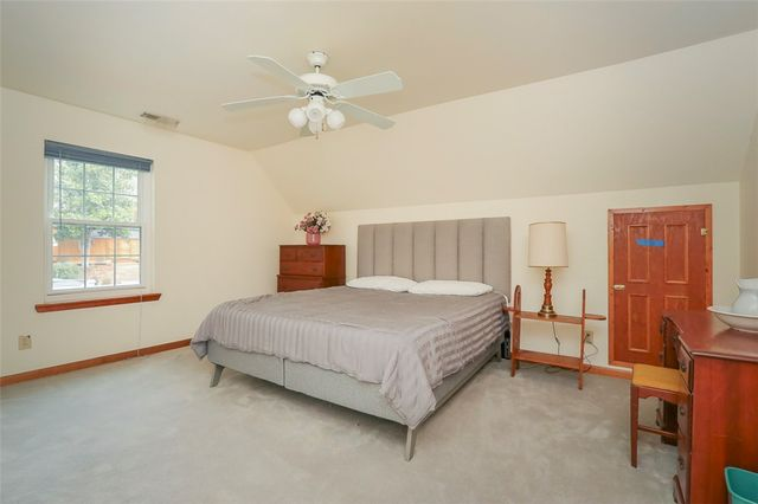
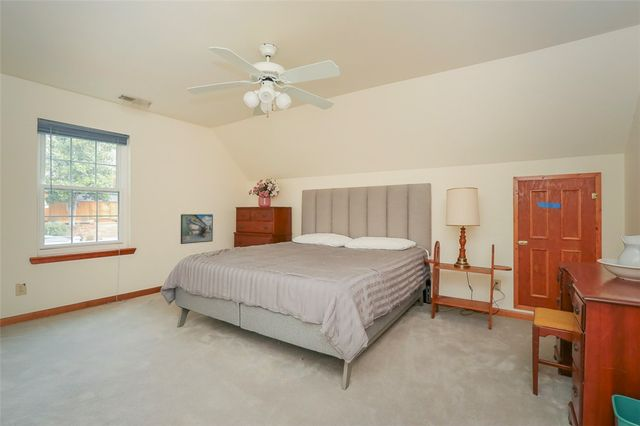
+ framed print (197, 228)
